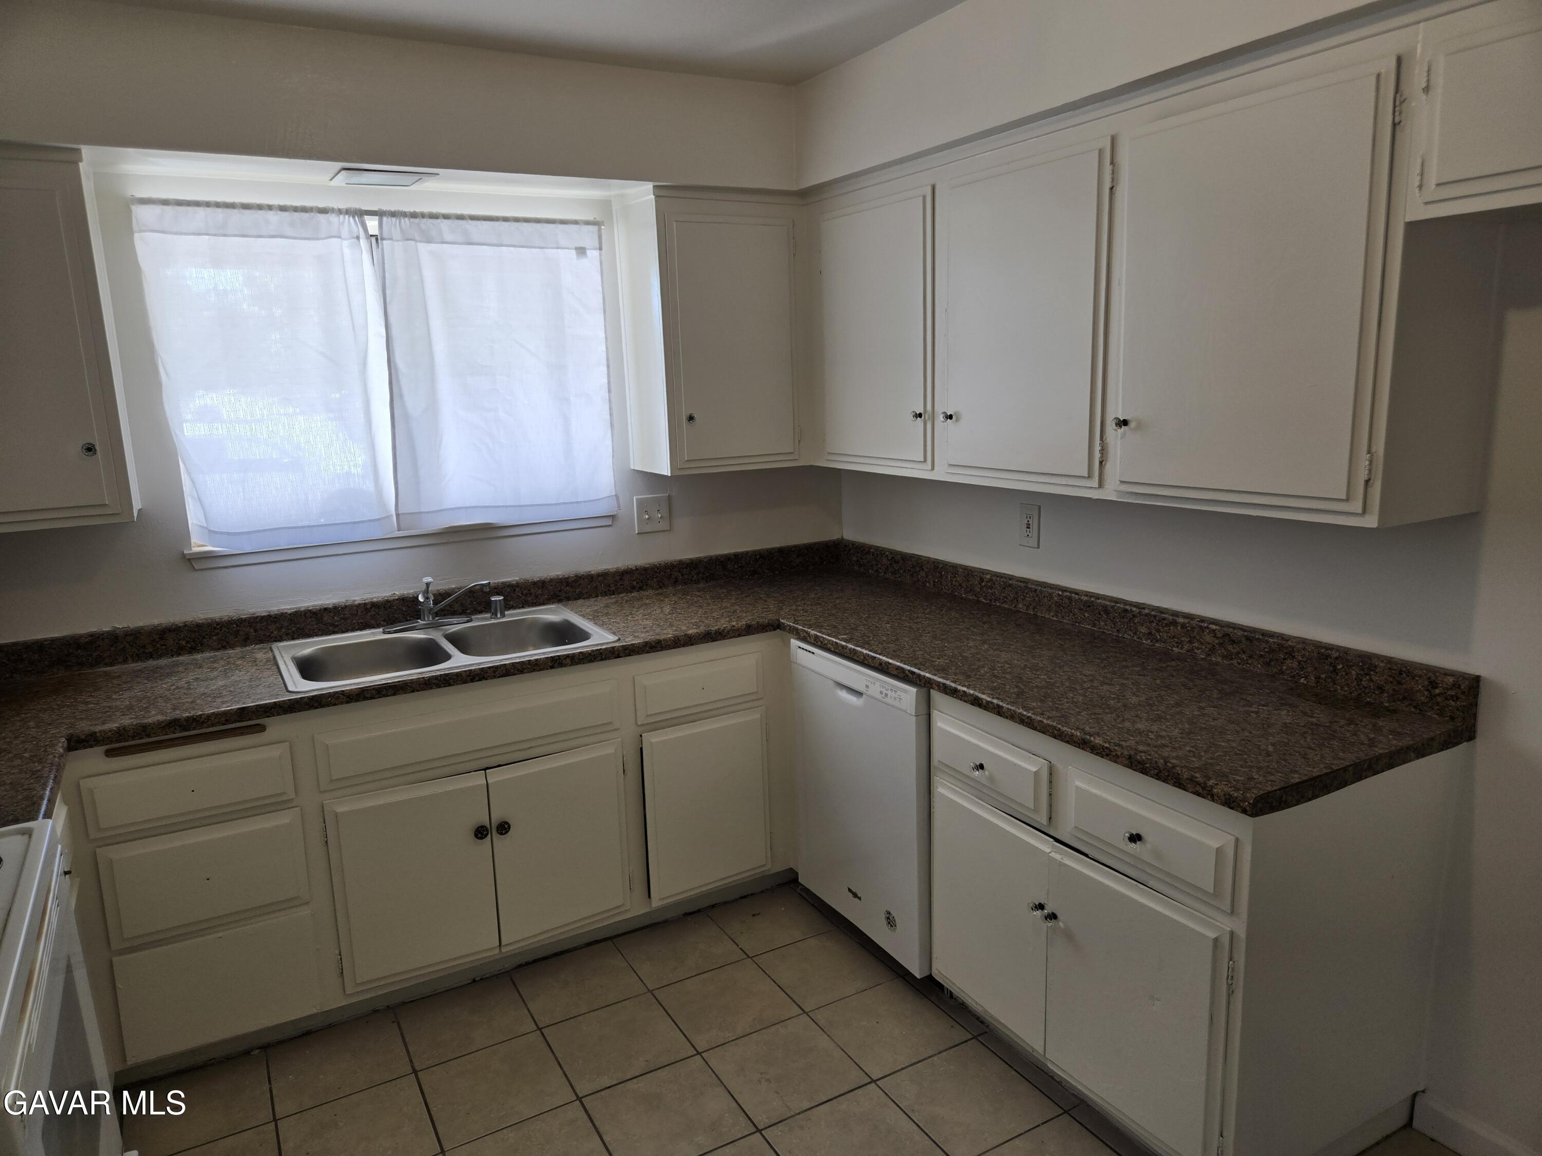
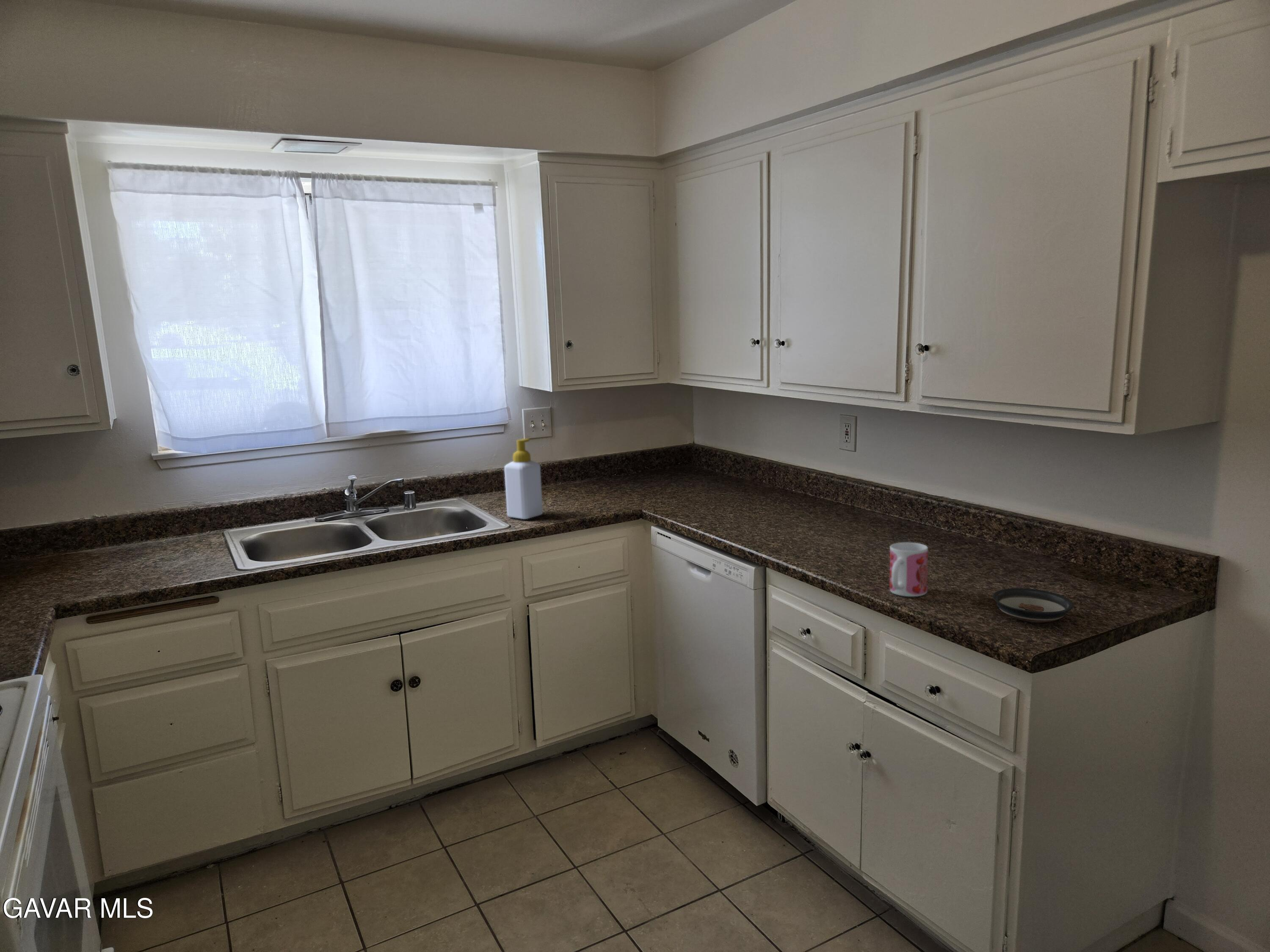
+ saucer (1032, 608)
+ mug (904, 571)
+ soap bottle (523, 478)
